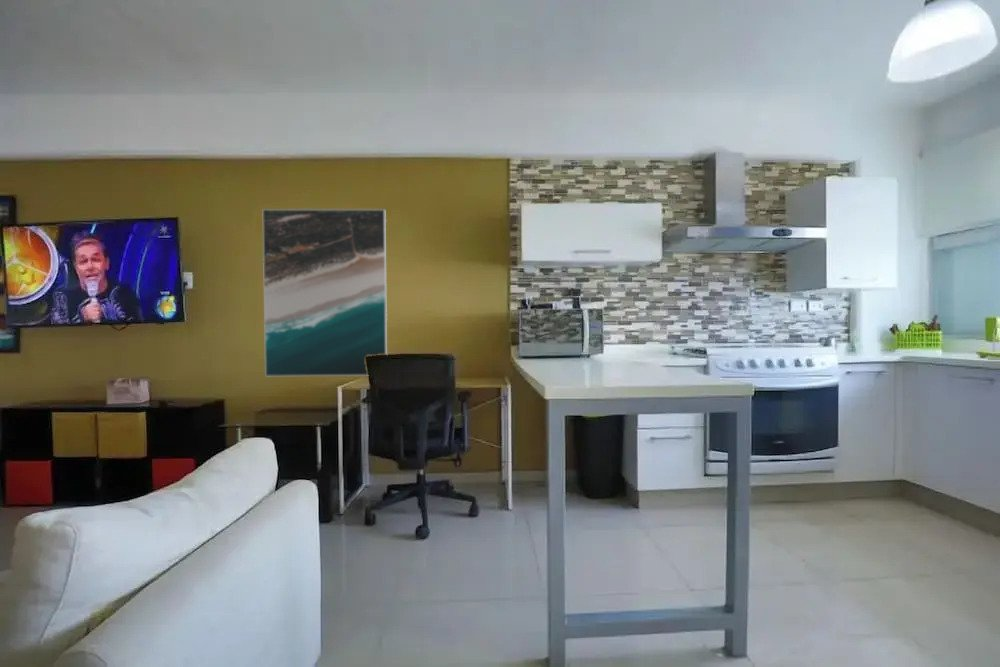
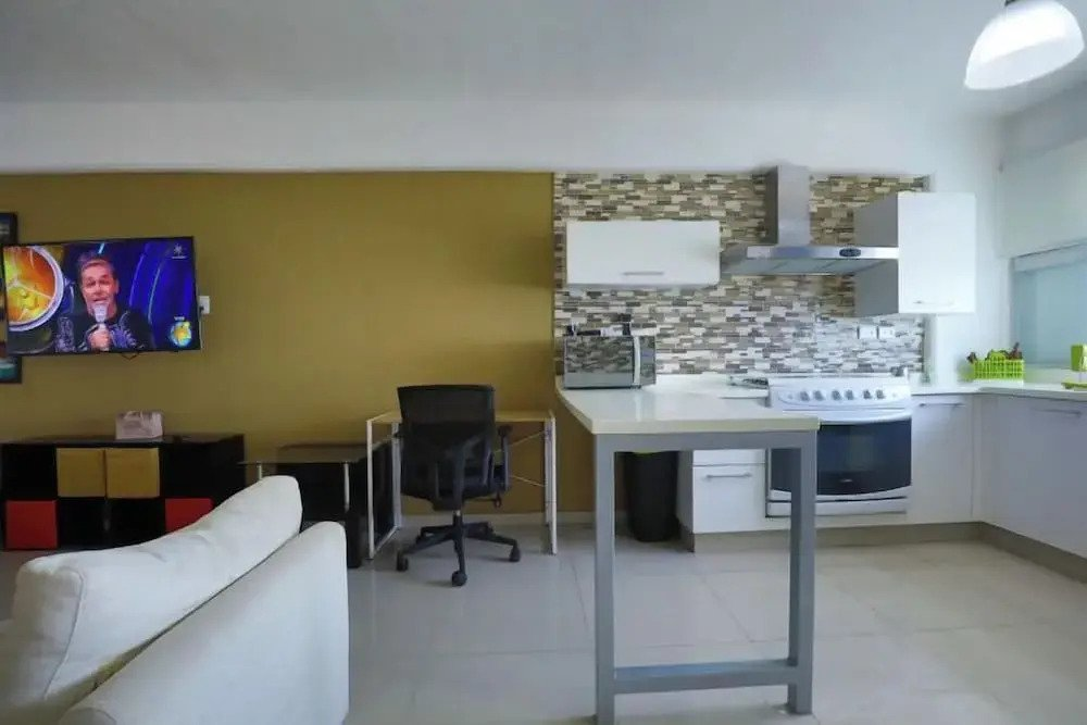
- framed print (325, 293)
